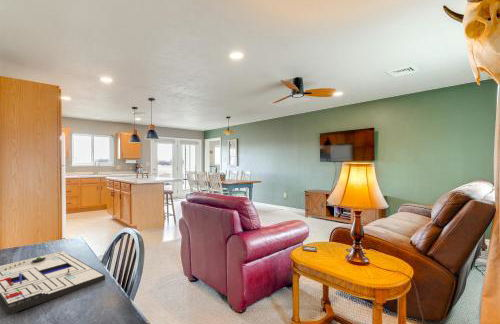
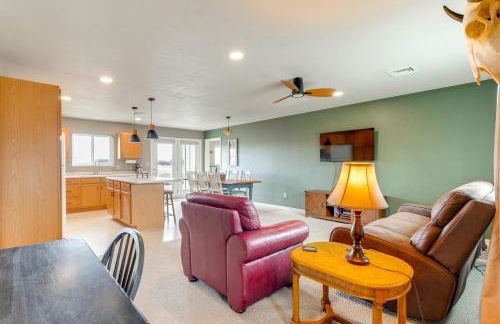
- board game (41, 265)
